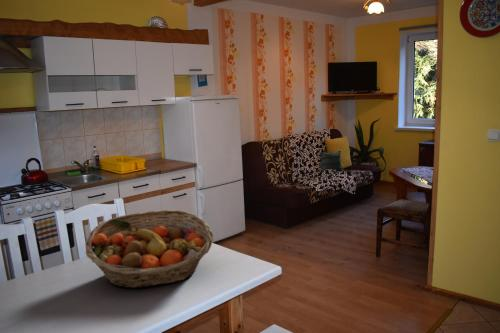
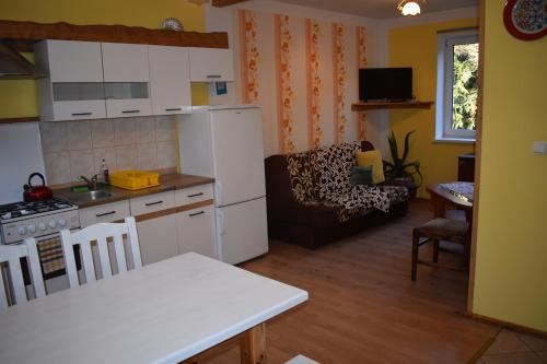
- fruit basket (151, 246)
